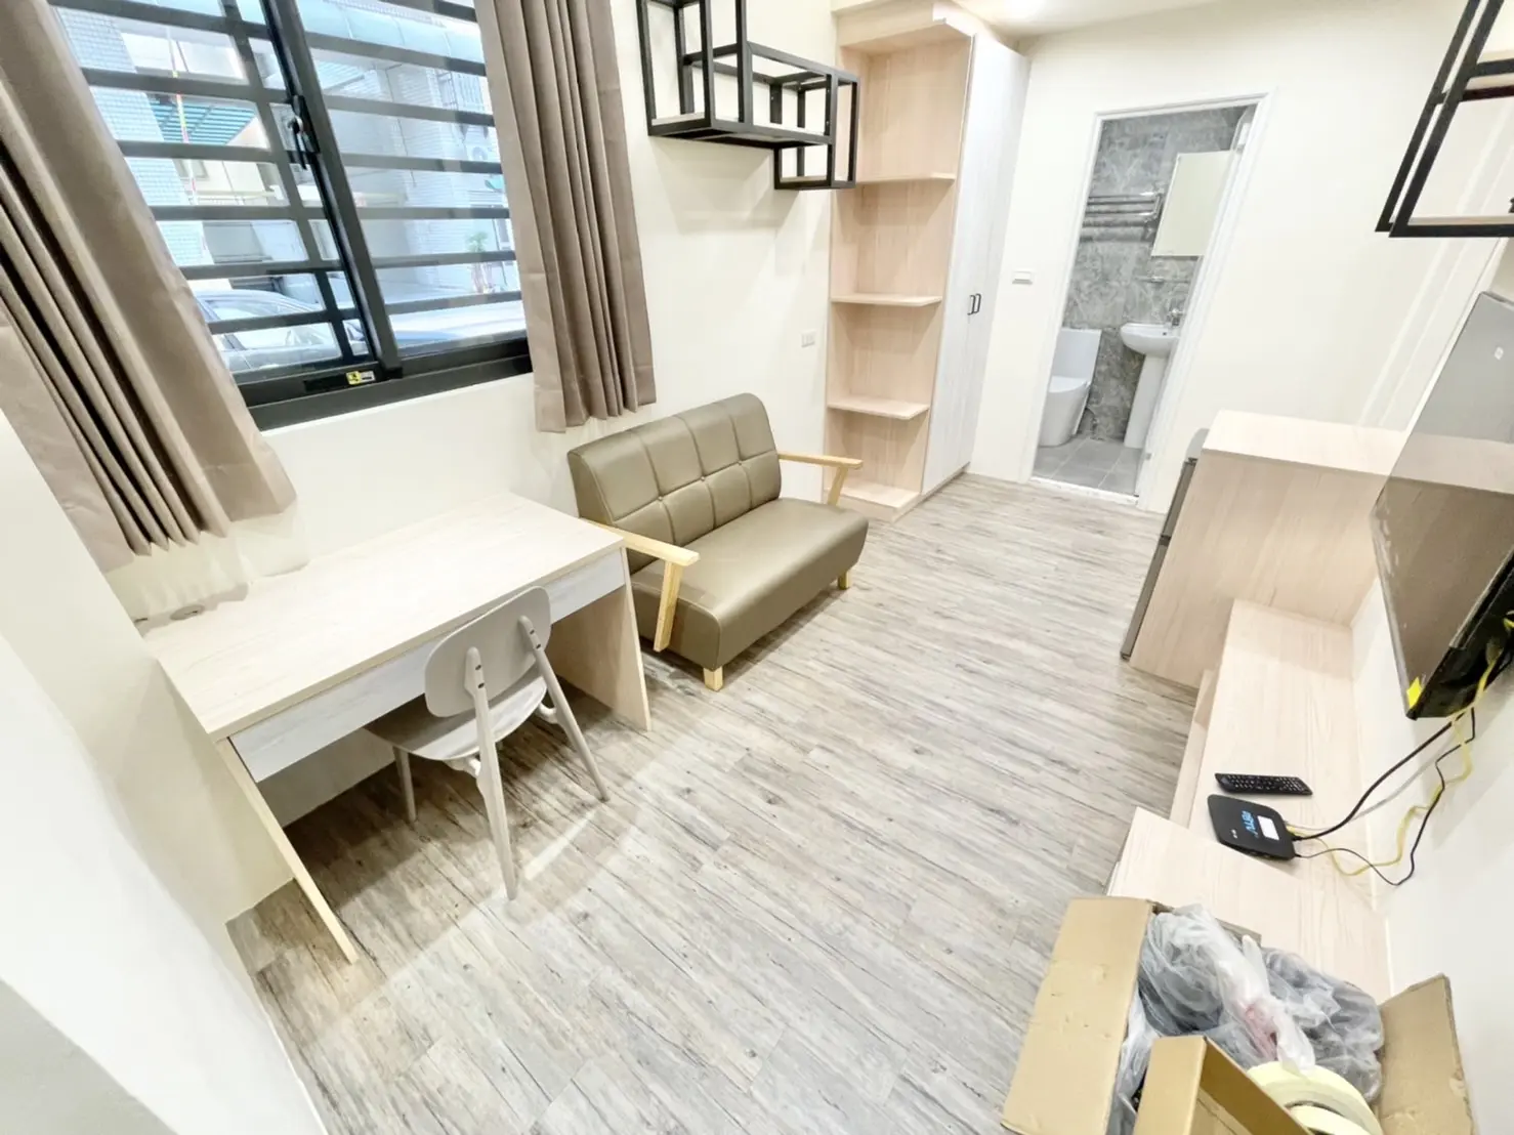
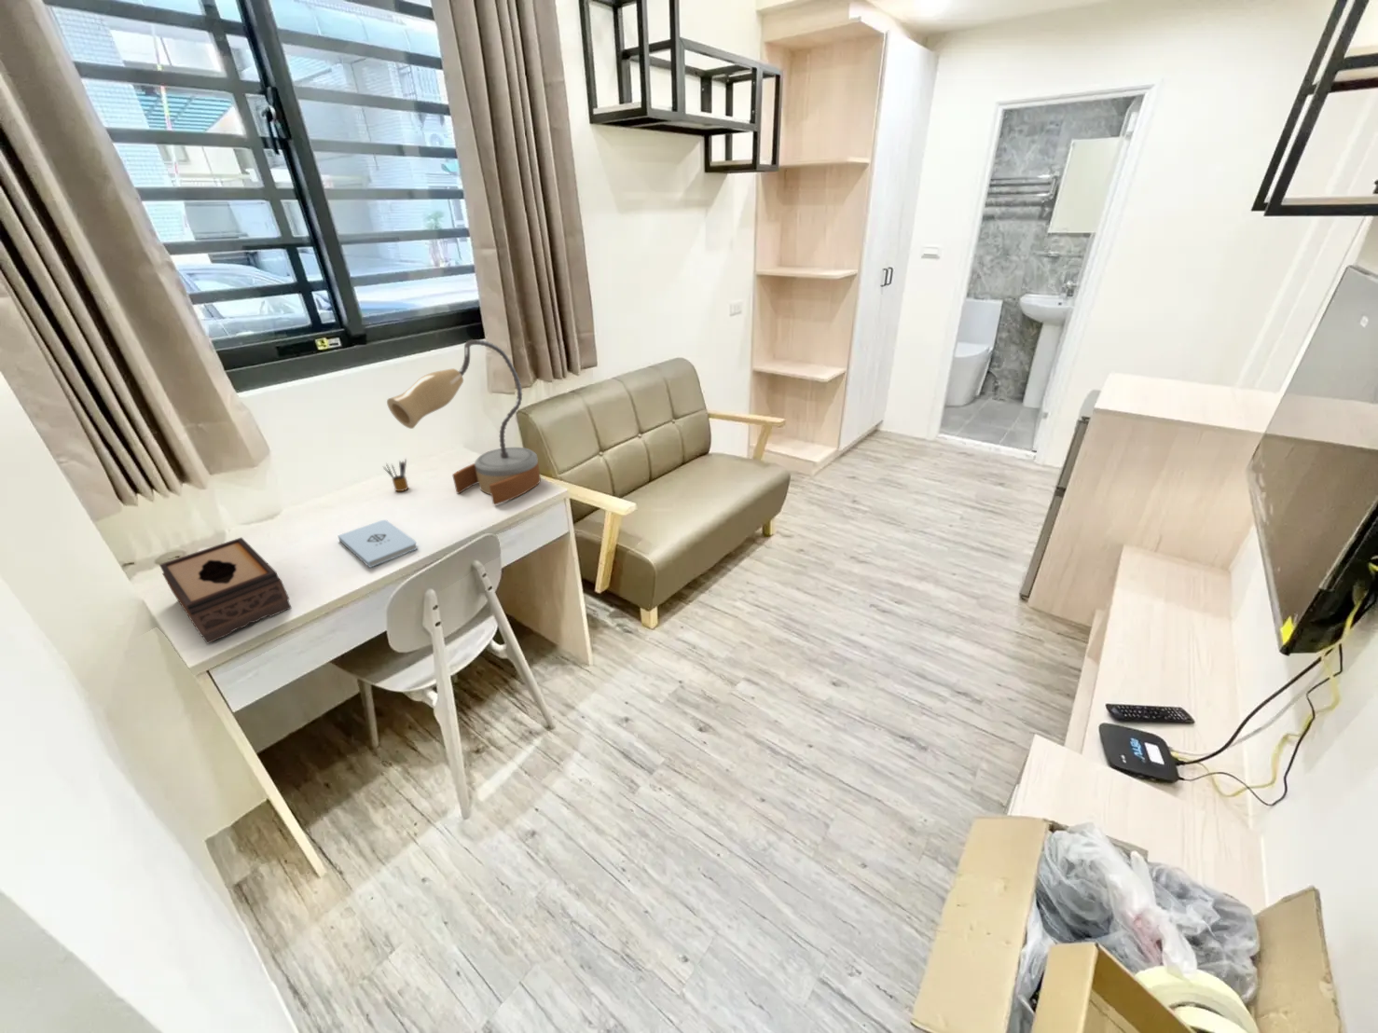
+ pencil box (397, 475)
+ table lamp (500, 430)
+ notepad (378, 541)
+ tissue box (226, 586)
